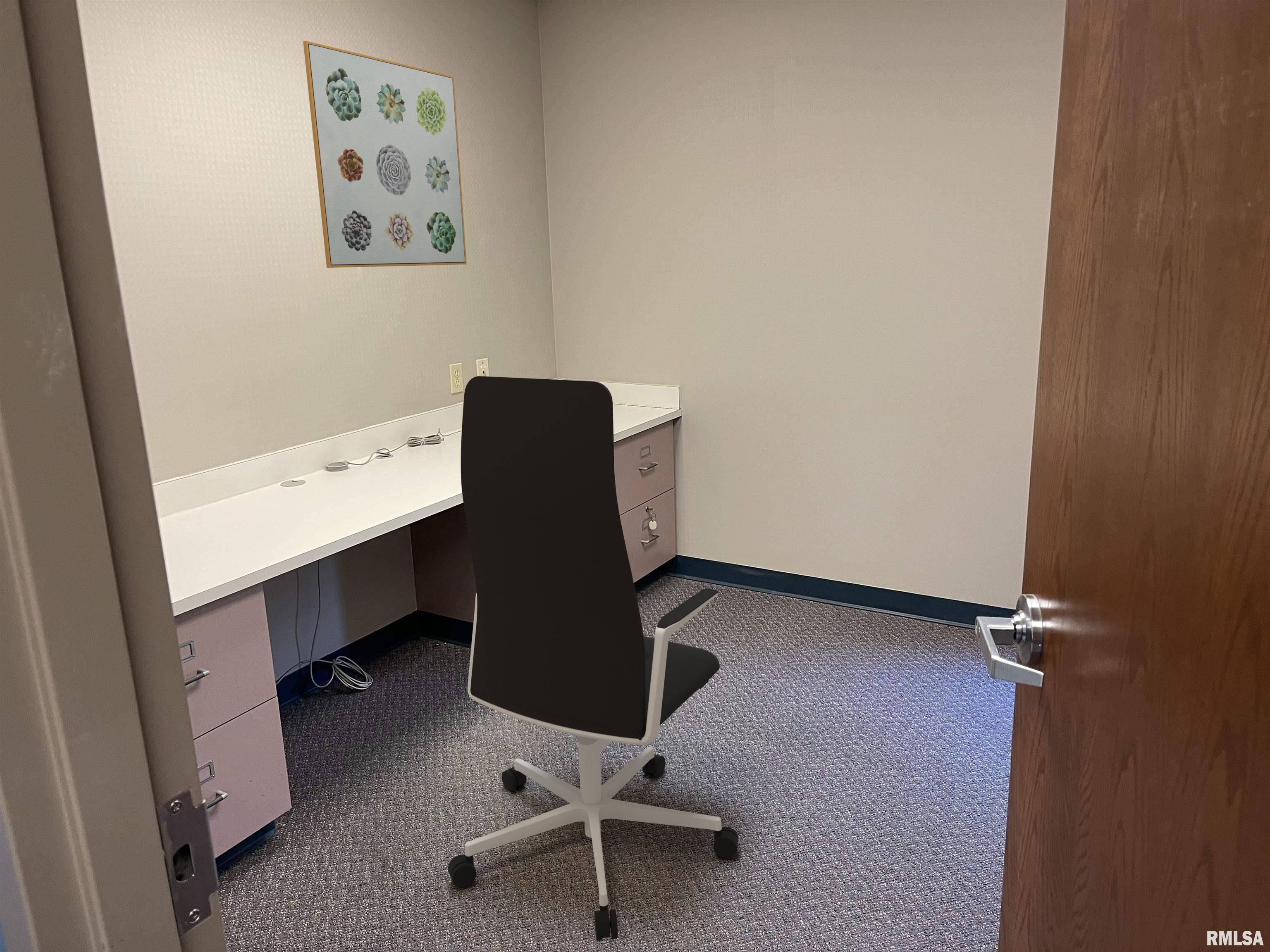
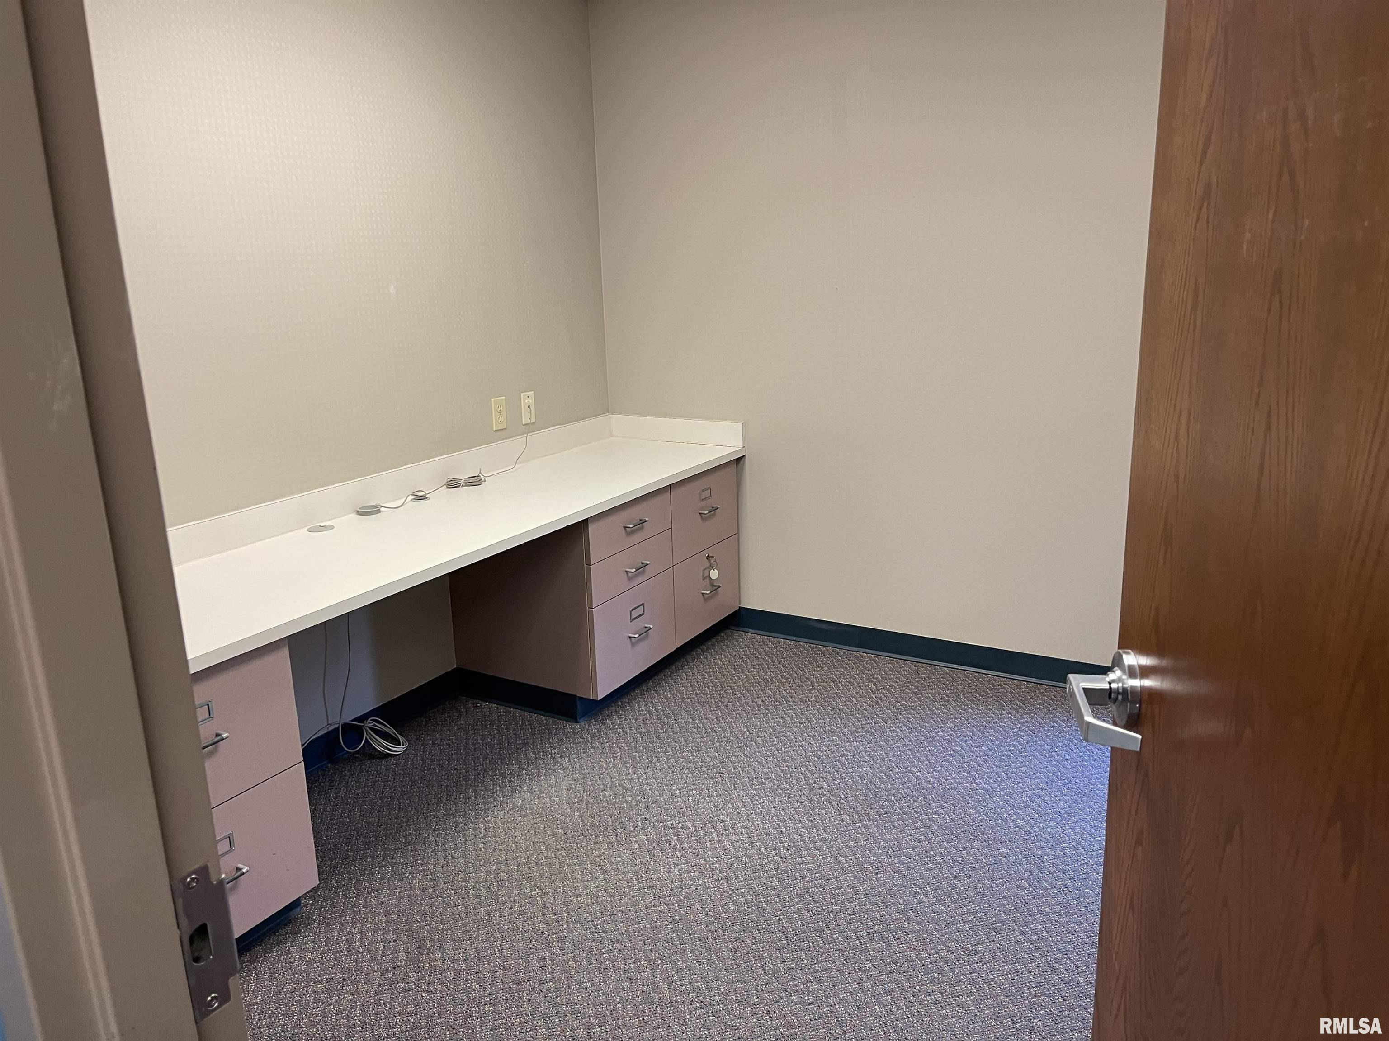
- office chair (590, 616)
- wall art (394, 166)
